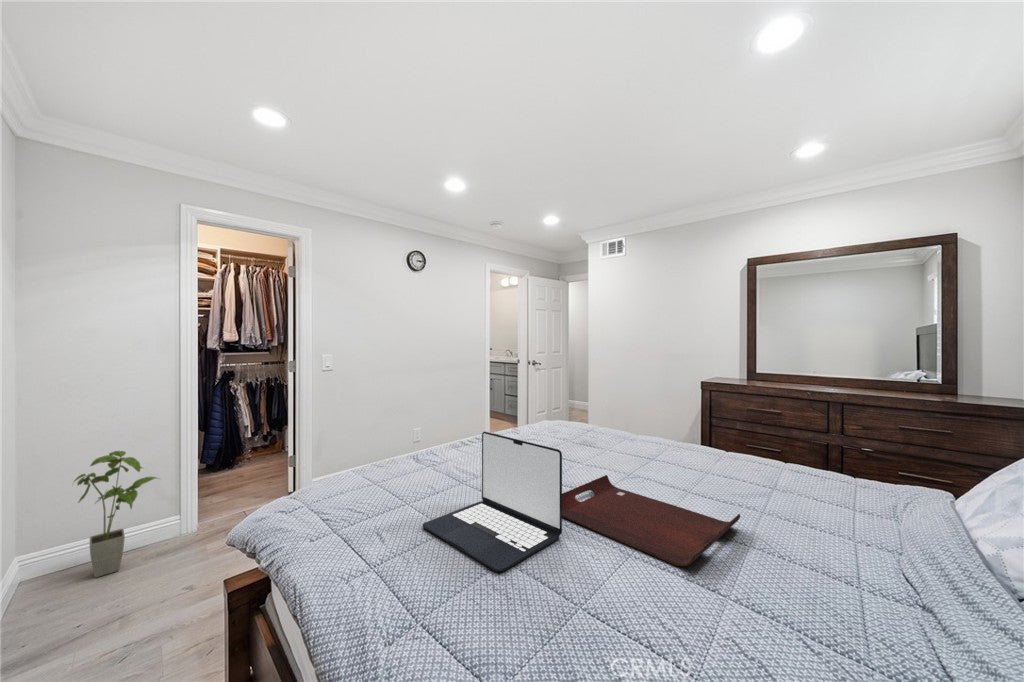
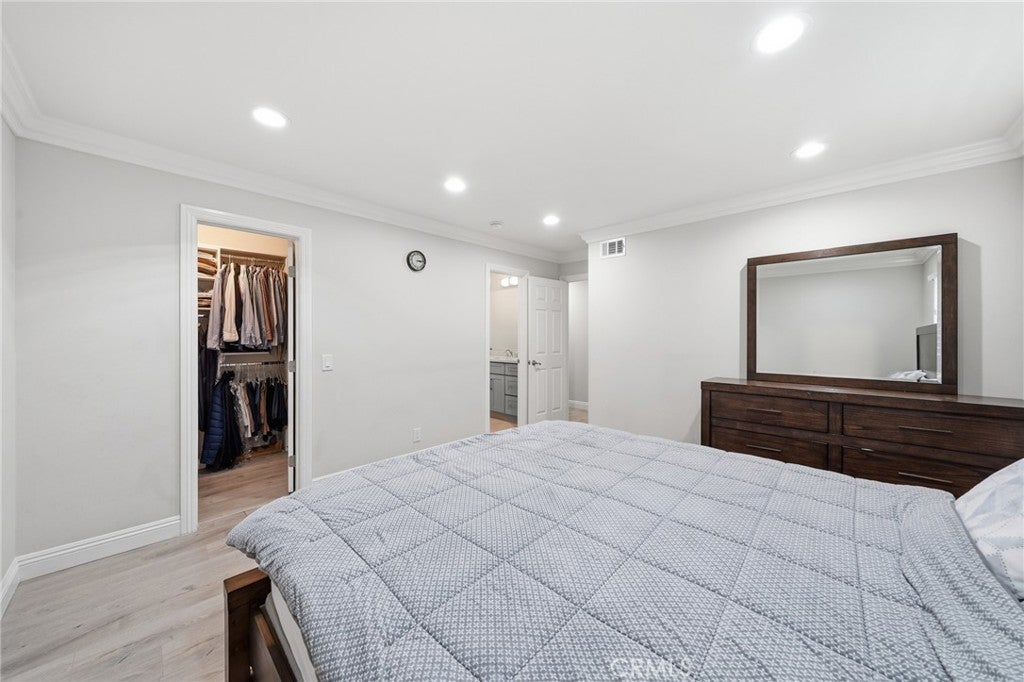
- laptop (489, 490)
- serving tray (640, 512)
- house plant (119, 509)
